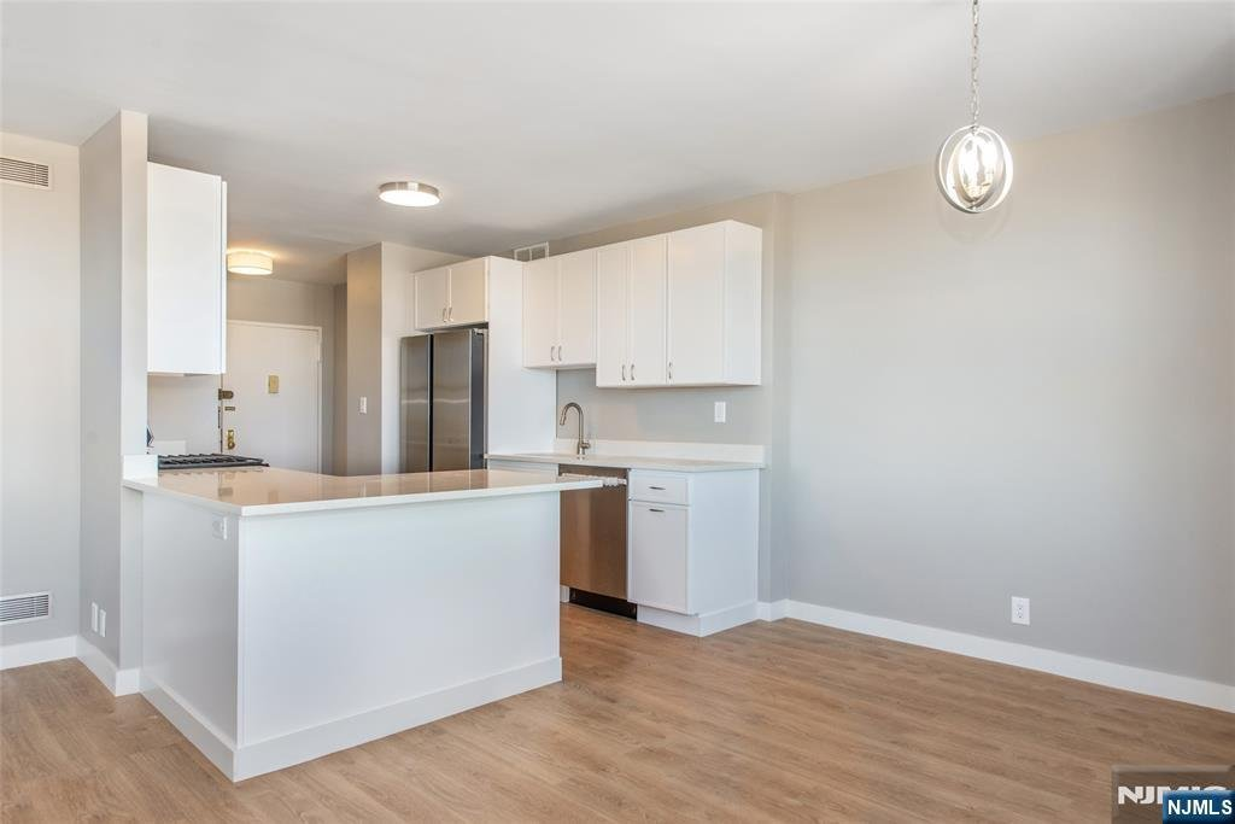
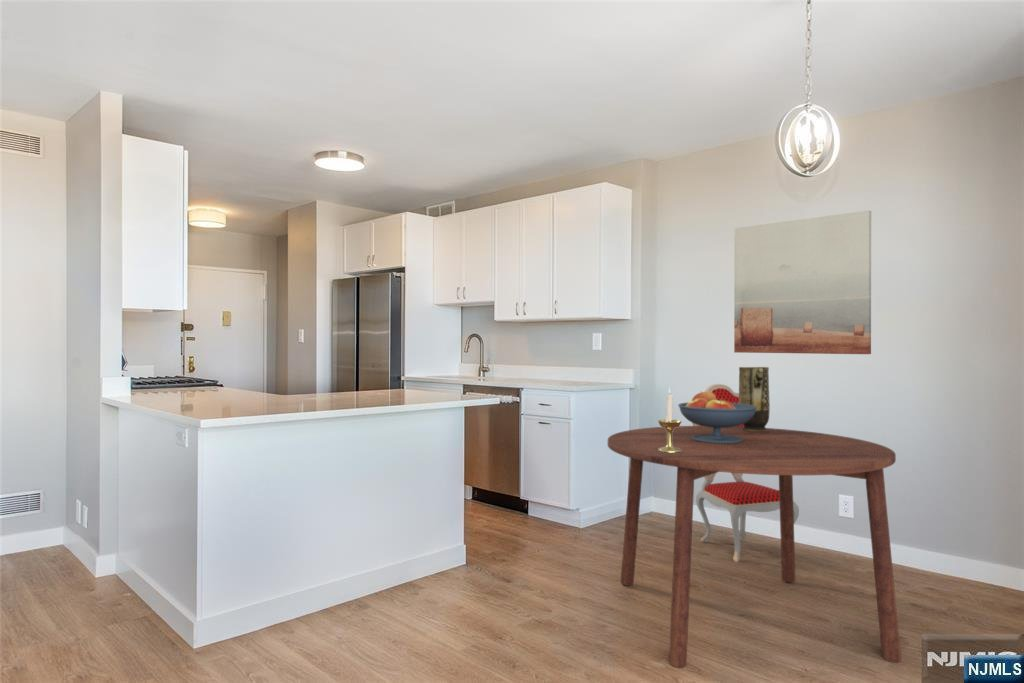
+ vase (754, 398)
+ dining chair (740, 473)
+ wall art (798, 286)
+ fruit bowl (716, 416)
+ candlestick (669, 418)
+ dining table (780, 529)
